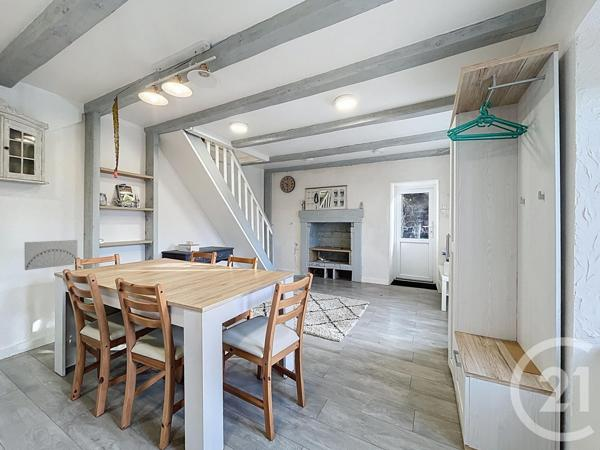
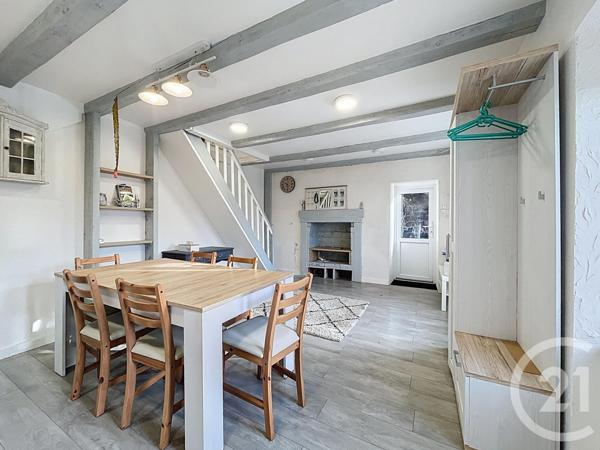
- wall art (52, 253)
